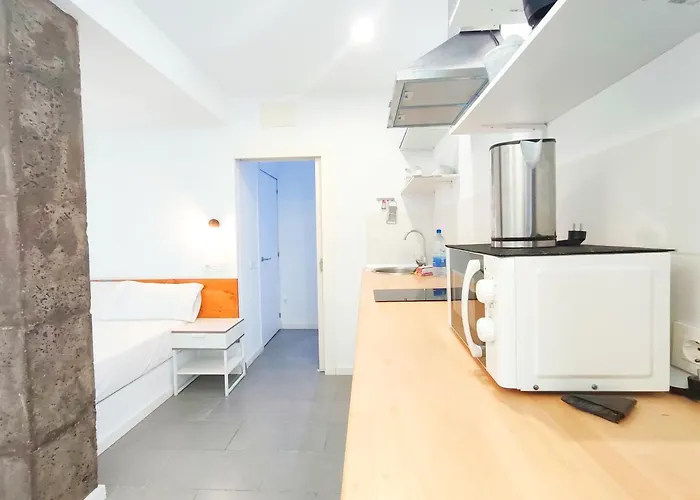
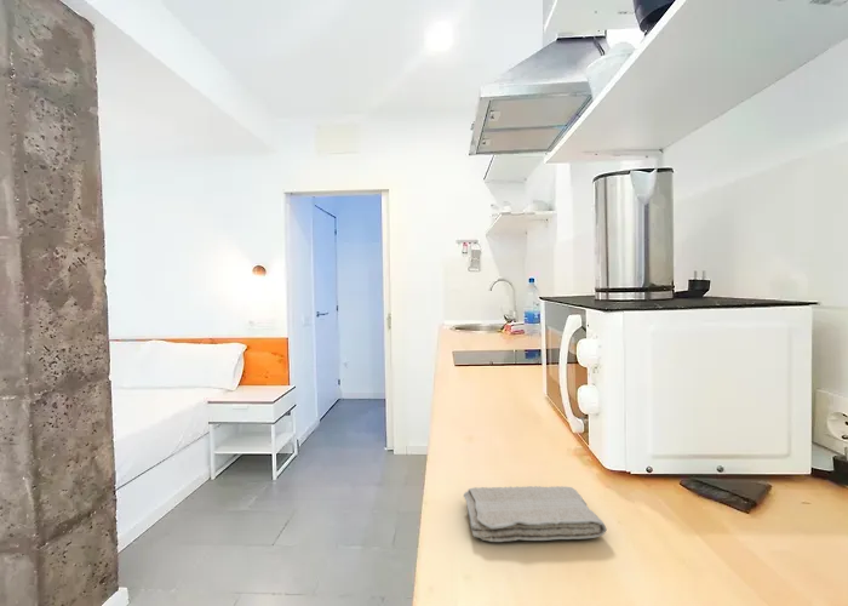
+ washcloth (528, 509)
